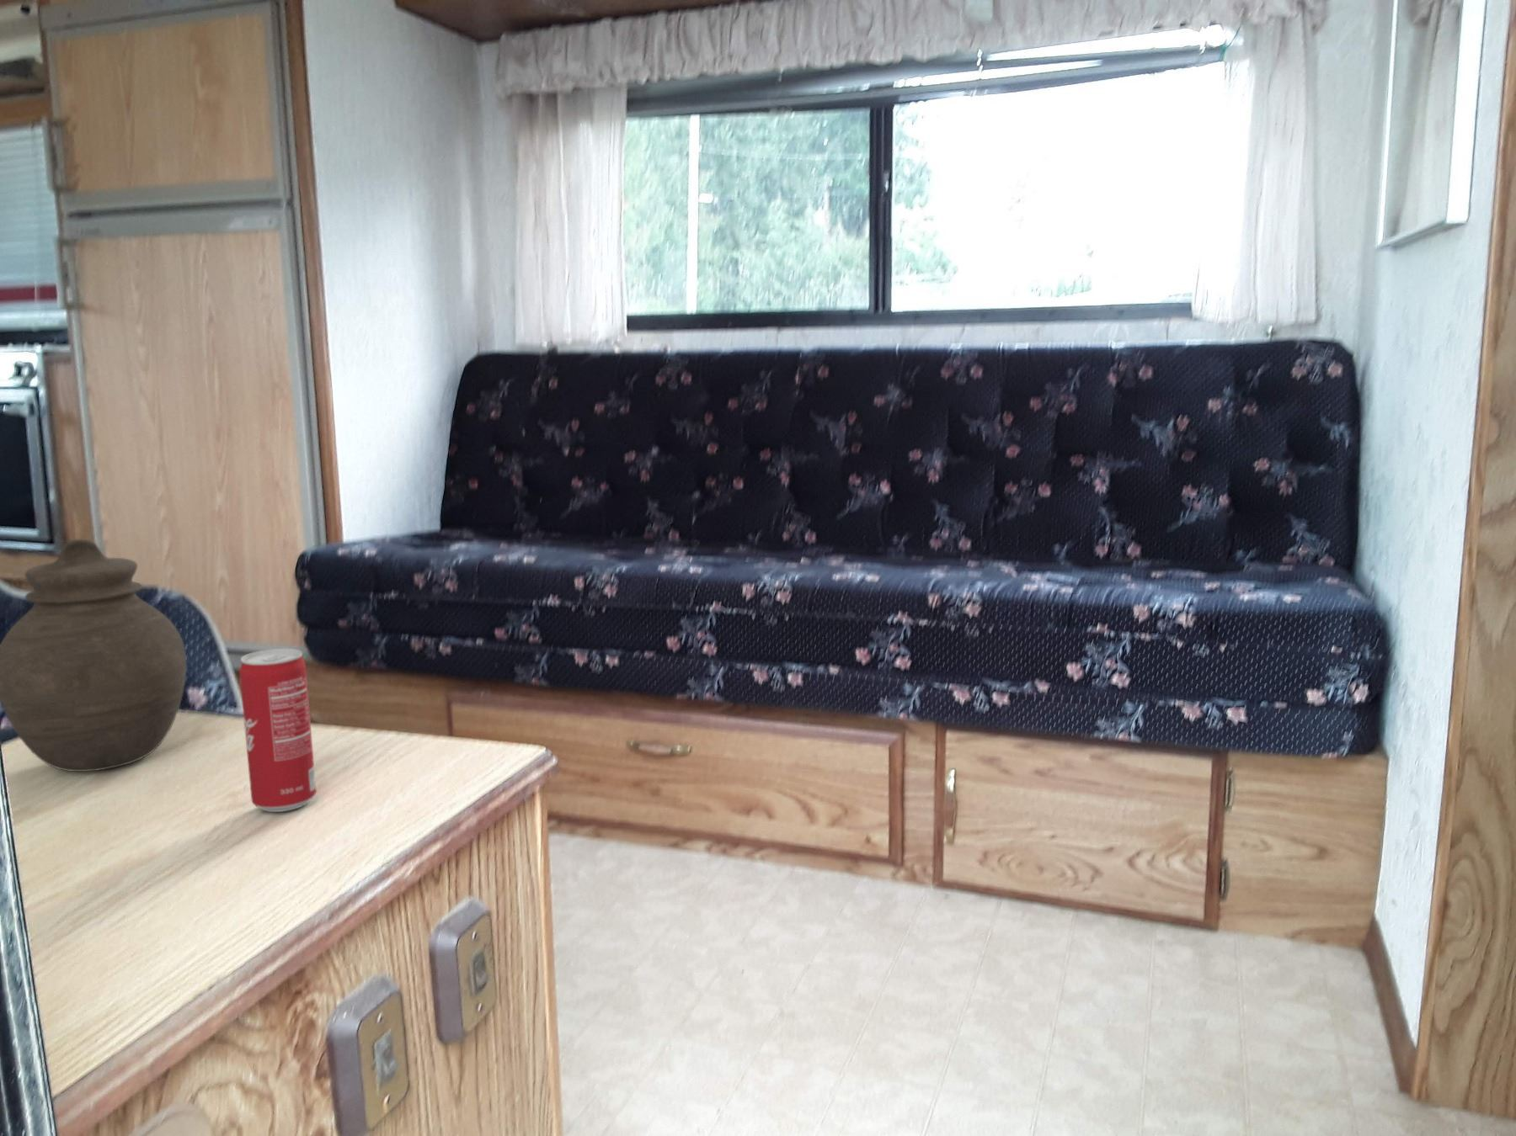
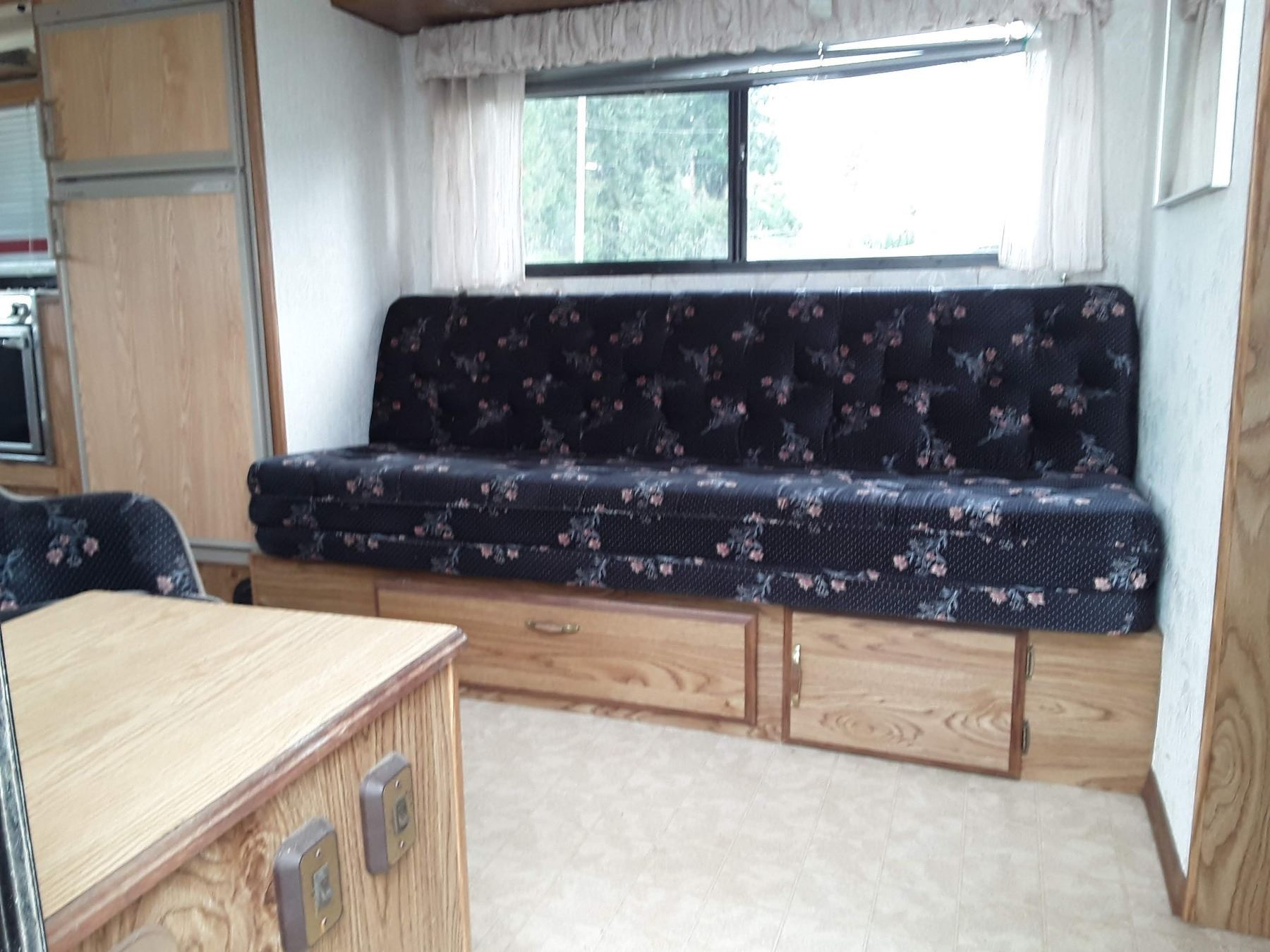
- beverage can (278, 729)
- jar (92, 650)
